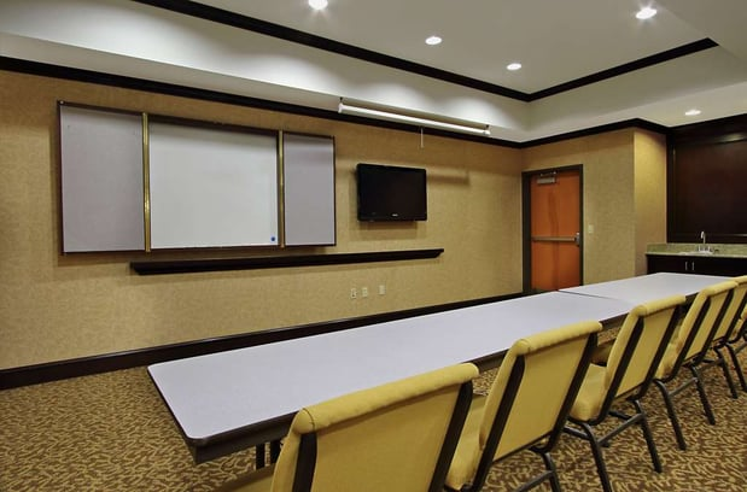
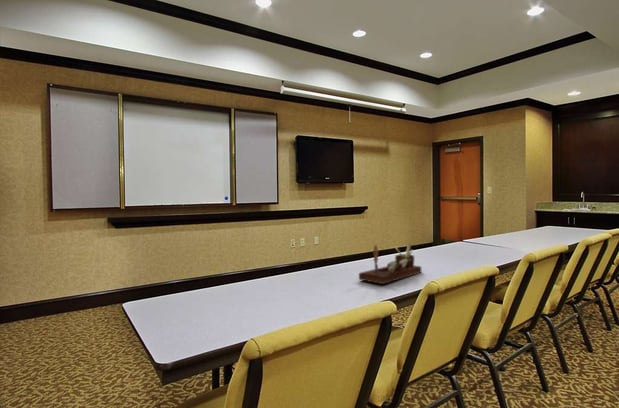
+ desk organizer (395, 259)
